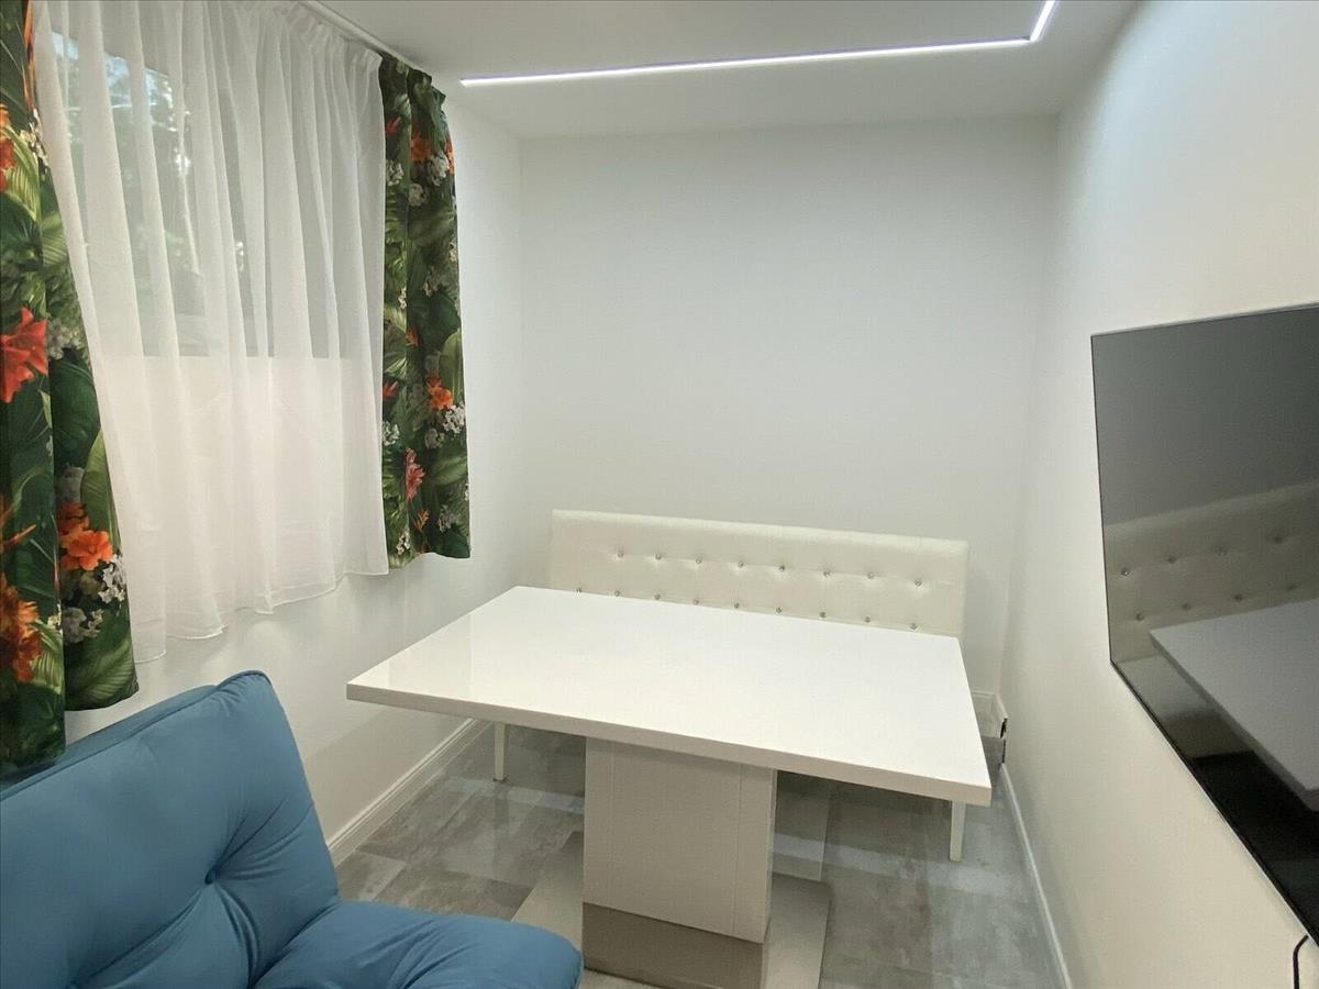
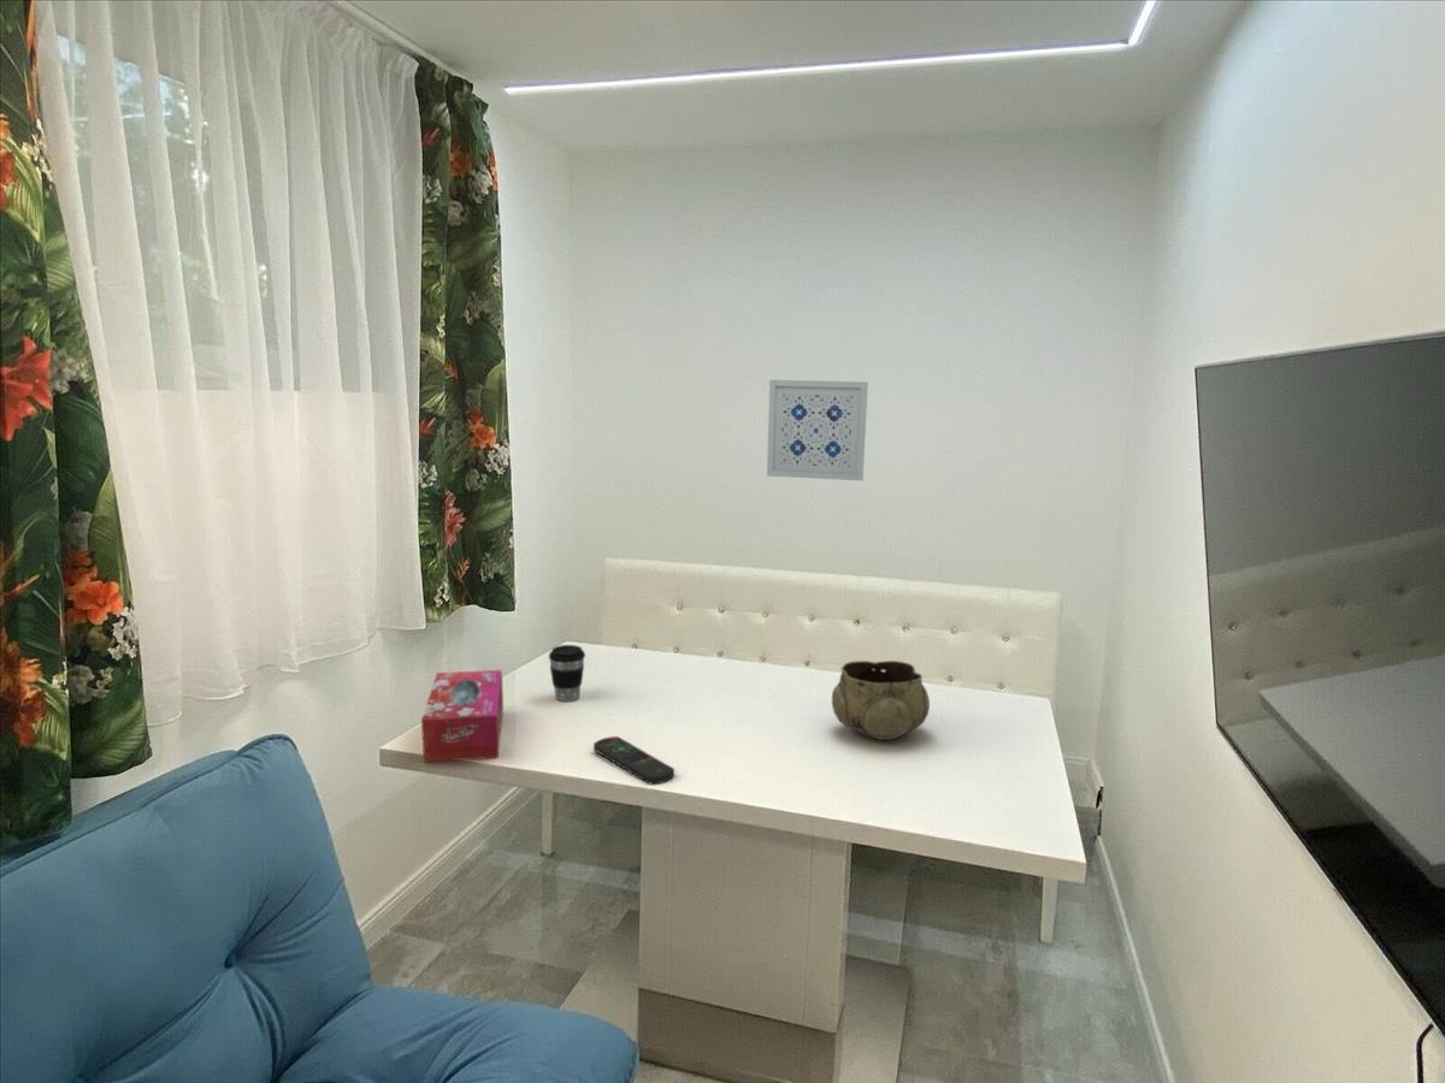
+ wall art (815, 430)
+ coffee cup (567, 673)
+ remote control (632, 758)
+ tissue box (465, 714)
+ decorative bowl (879, 700)
